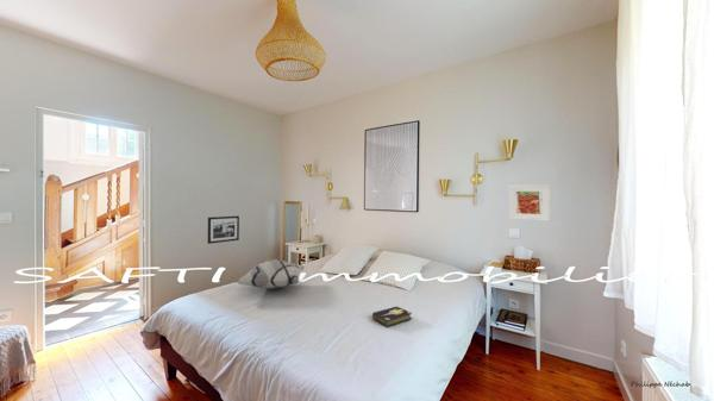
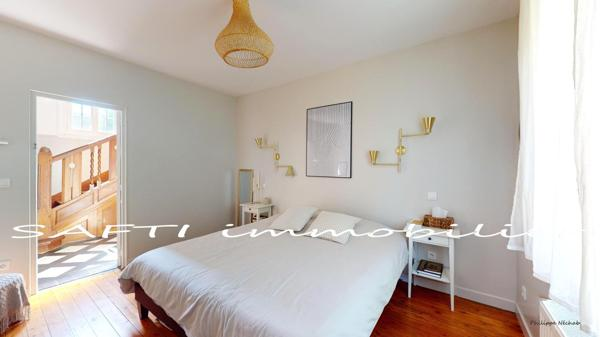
- picture frame (224, 228)
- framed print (528, 202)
- decorative pillow (274, 274)
- hardback book (392, 315)
